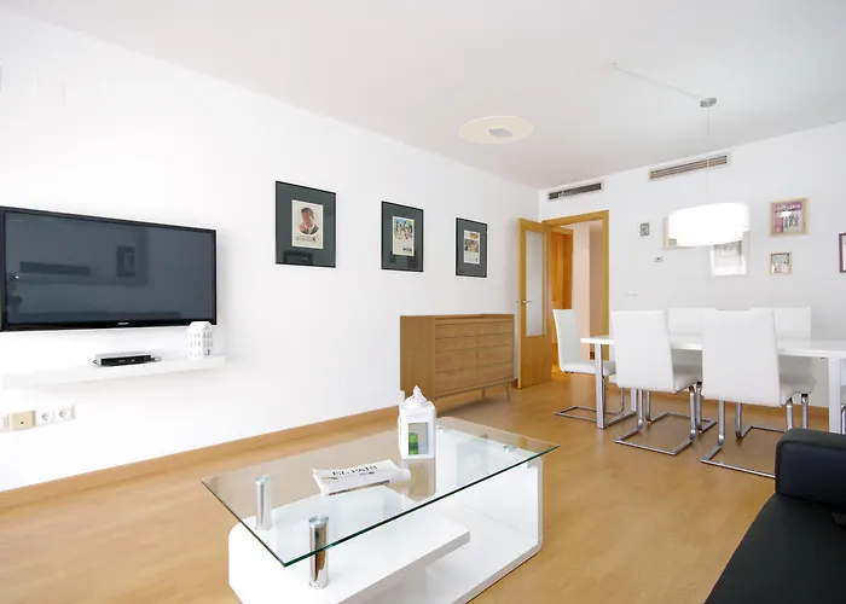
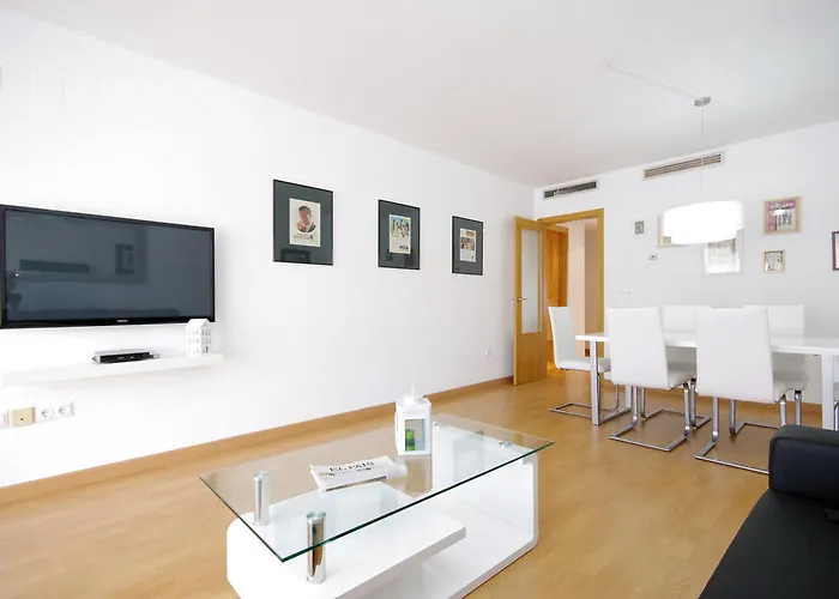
- sideboard (460, 361)
- ceiling light (496, 127)
